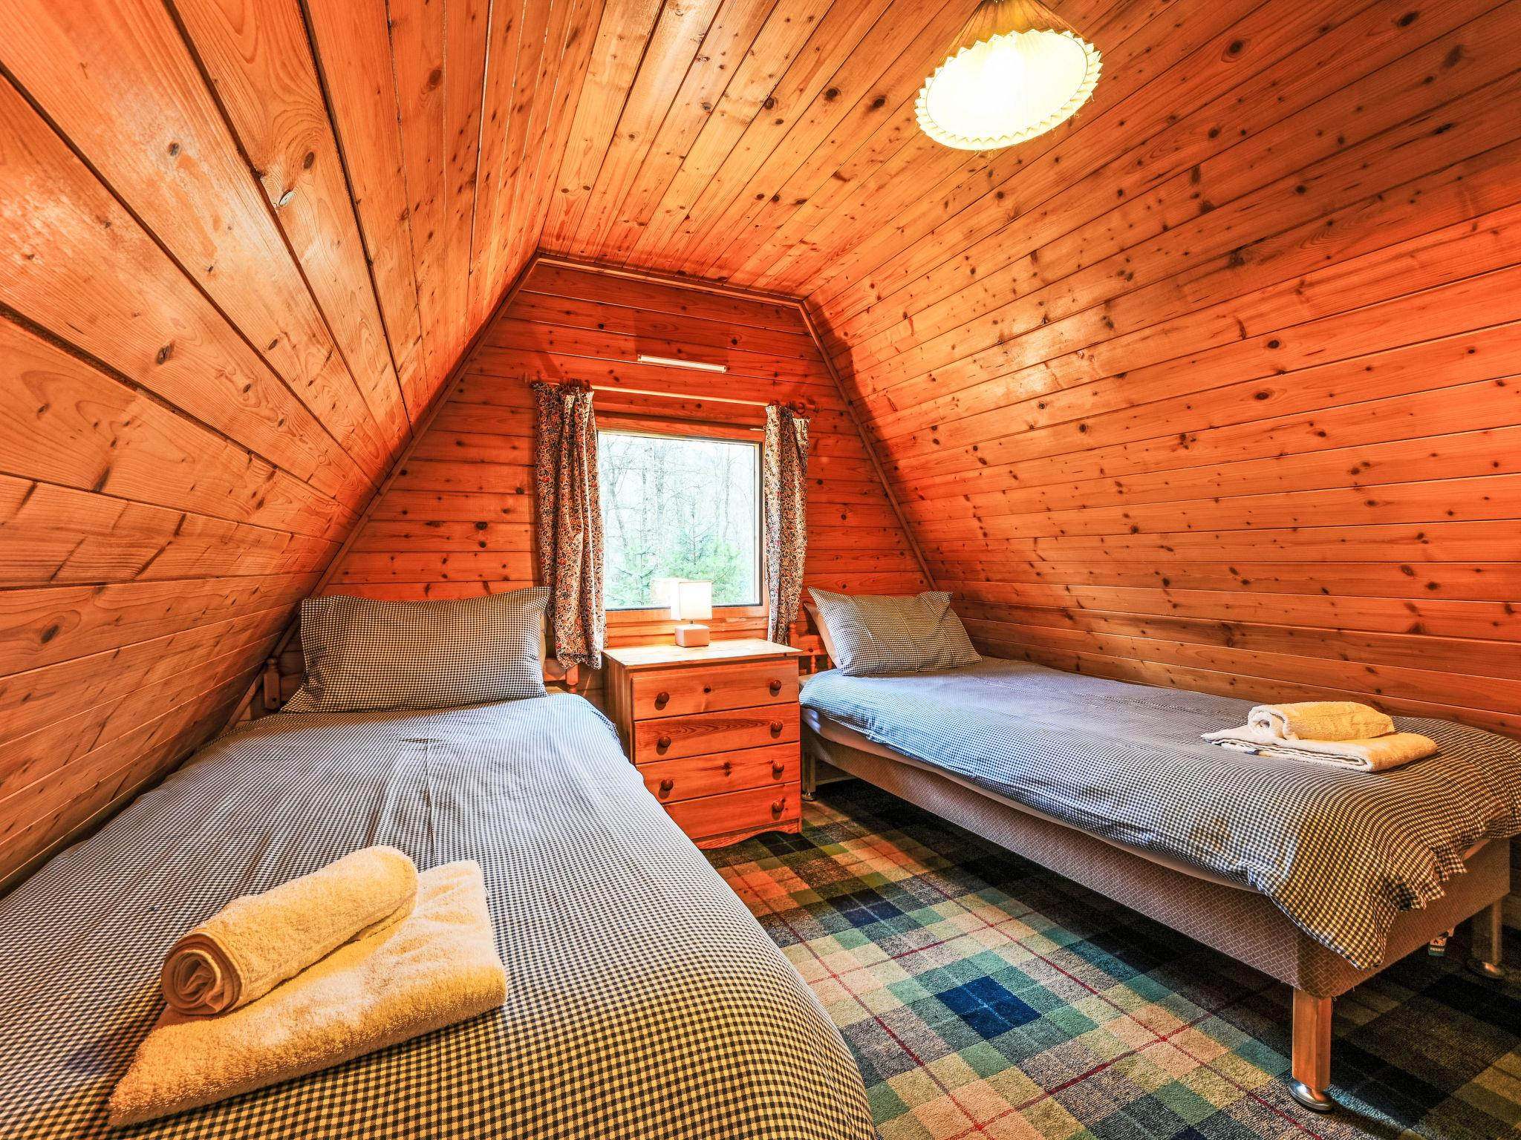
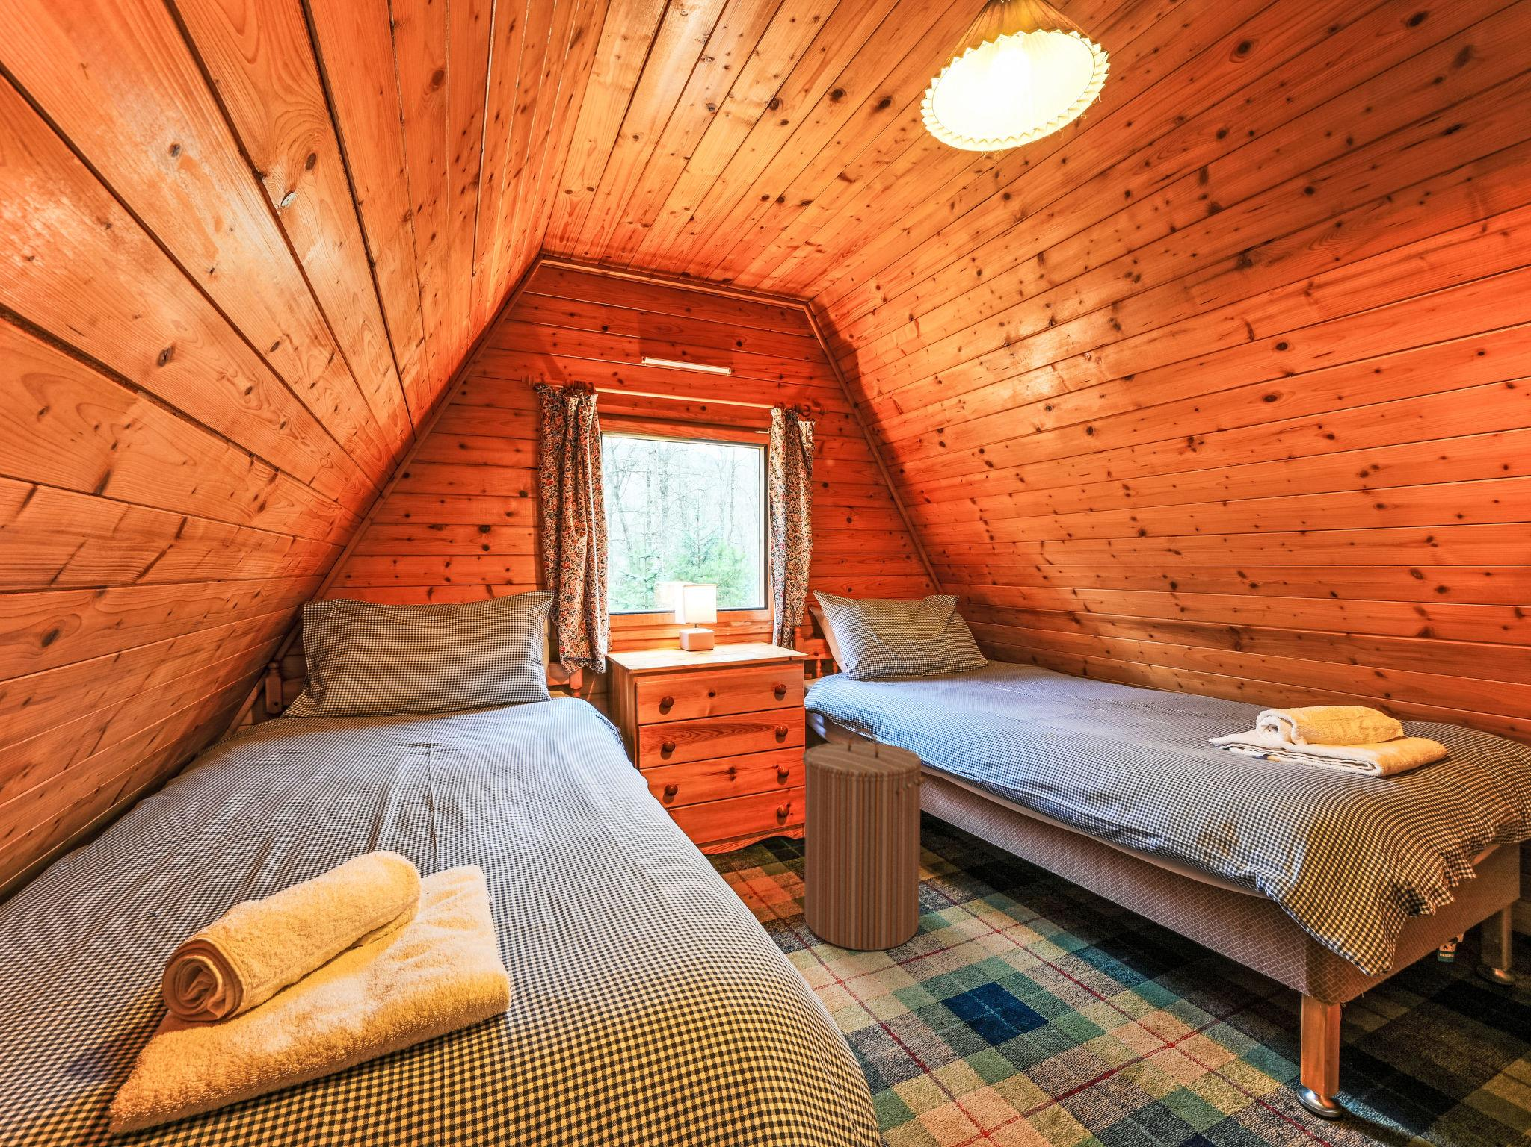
+ laundry hamper (861, 824)
